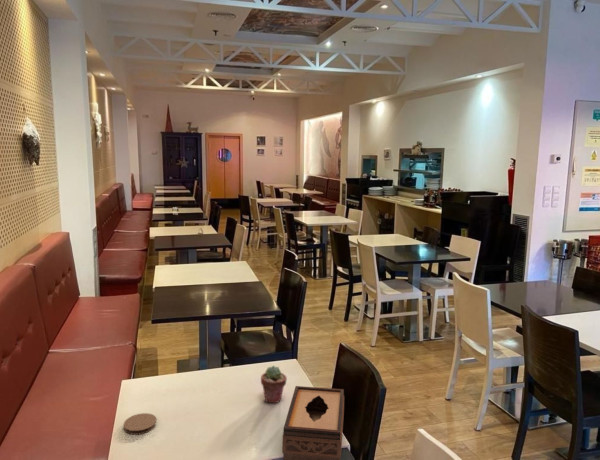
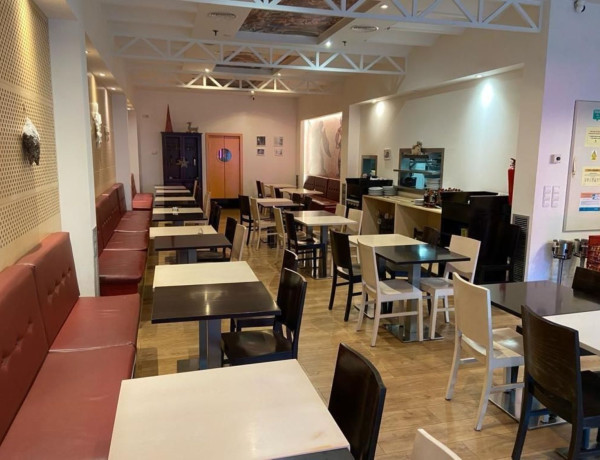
- potted succulent (273, 383)
- coaster (140, 423)
- tissue box (315, 422)
